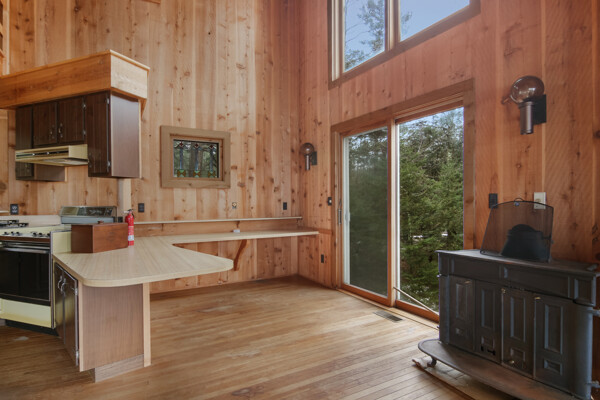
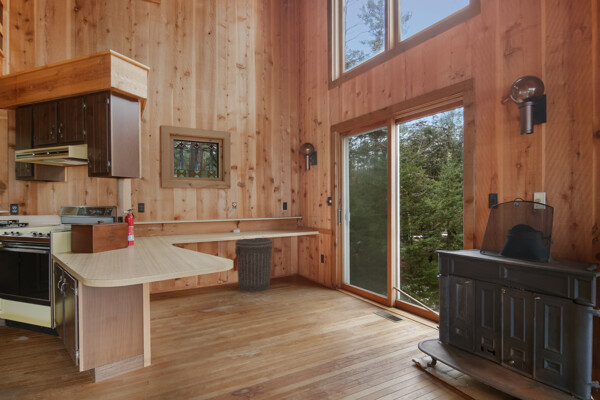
+ trash can (254, 261)
